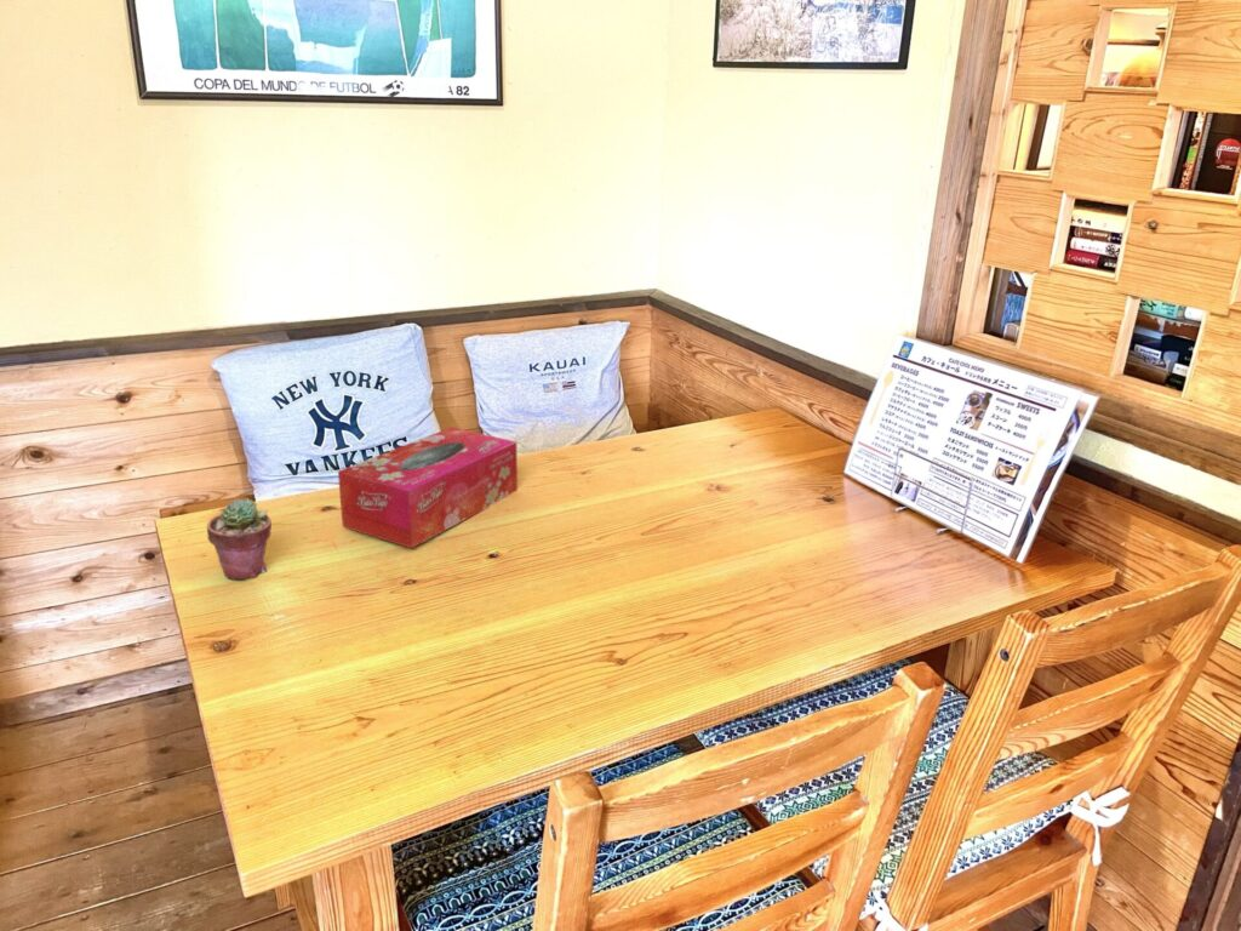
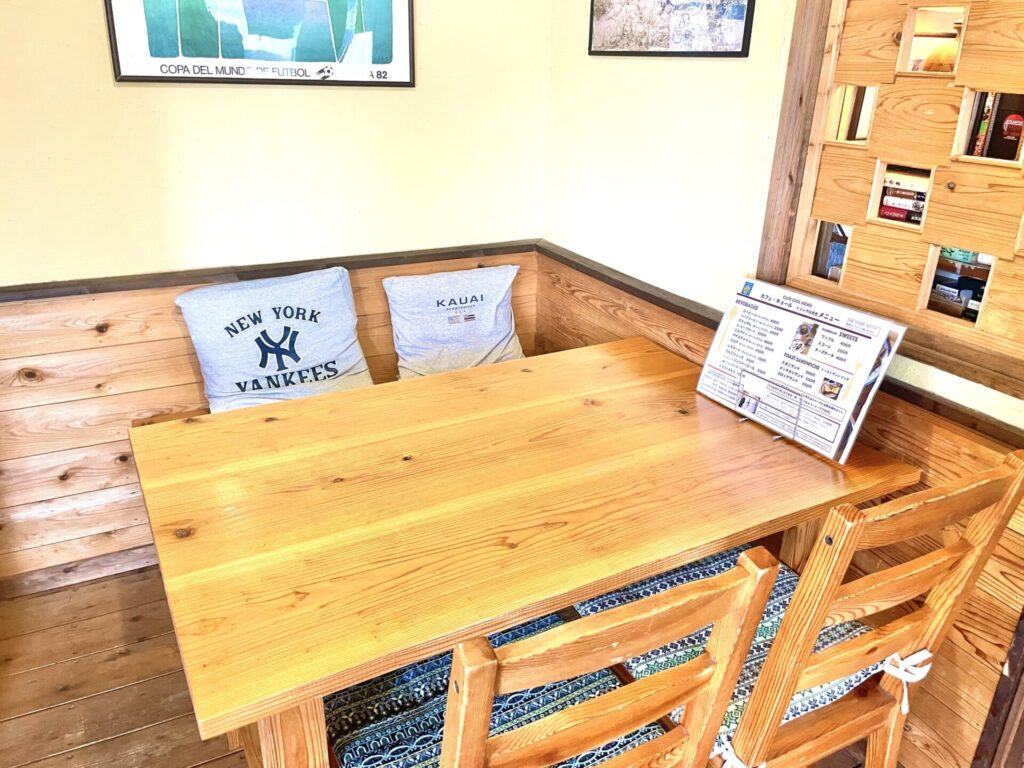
- potted succulent (240, 536)
- tissue box (433, 481)
